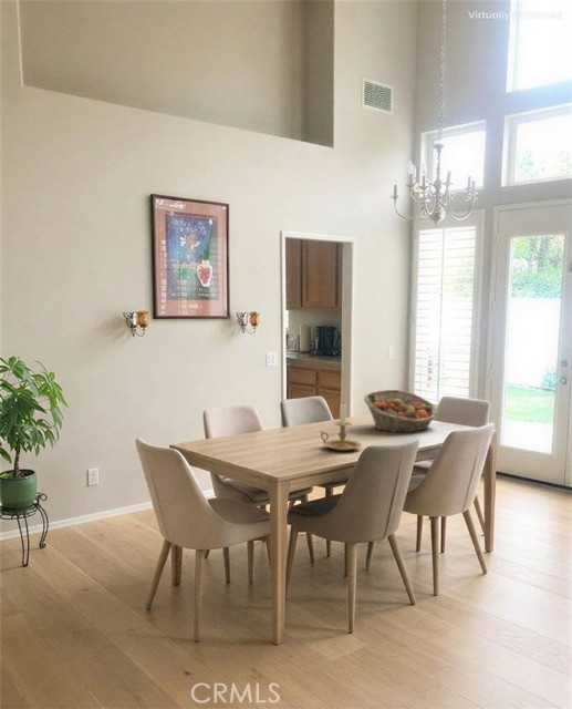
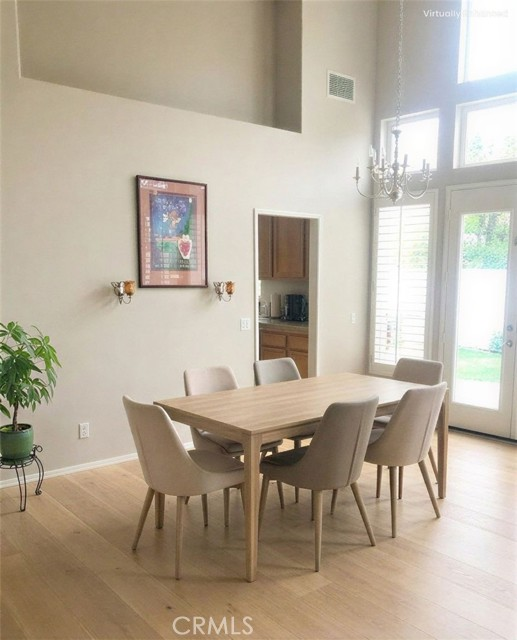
- candle holder (342, 425)
- fruit basket (399, 410)
